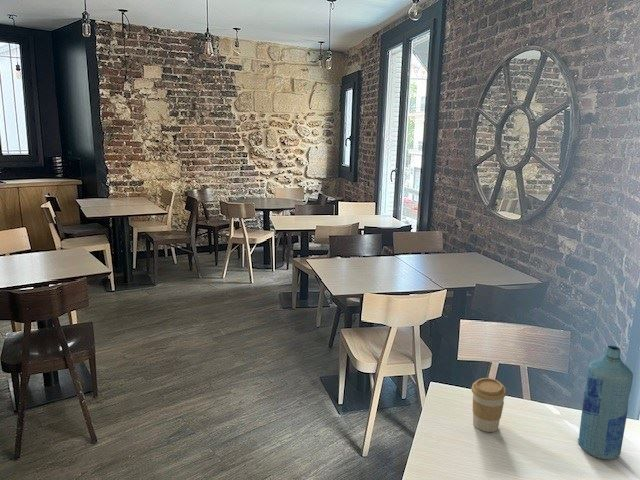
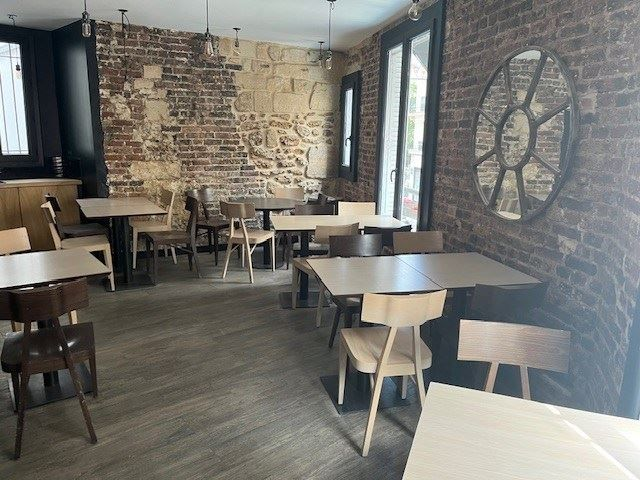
- coffee cup (487, 404)
- bottle (605, 399)
